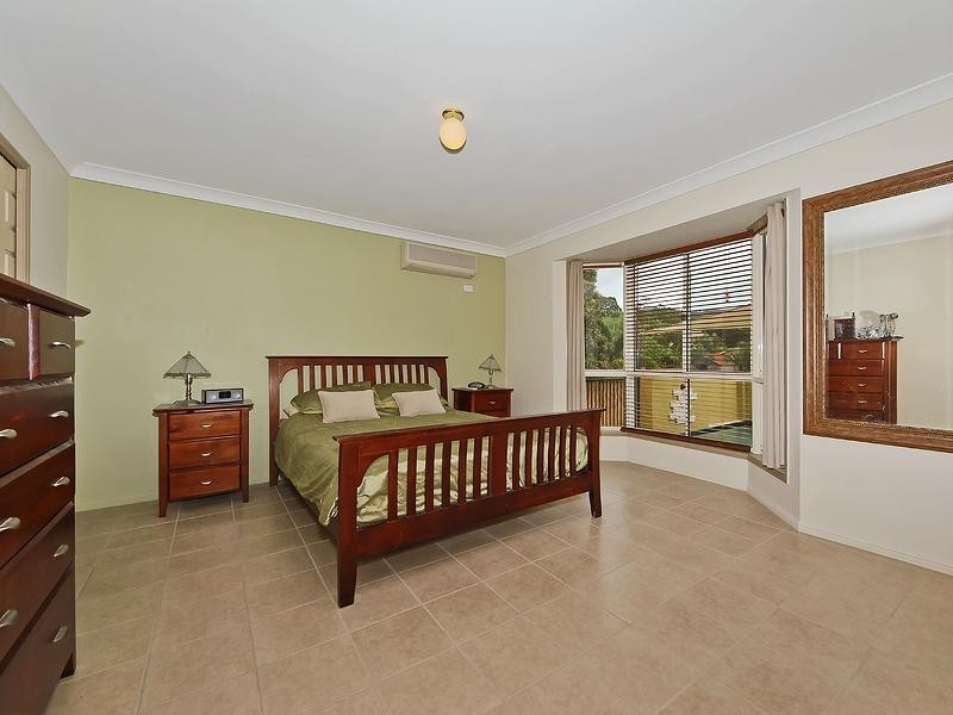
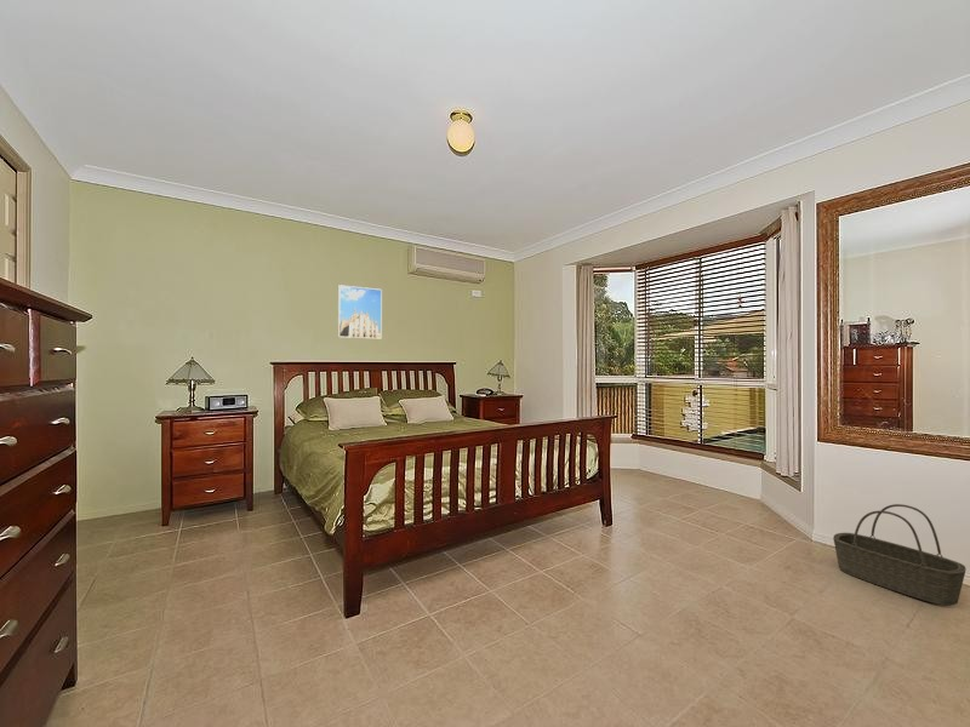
+ basket (894, 545)
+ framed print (360, 313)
